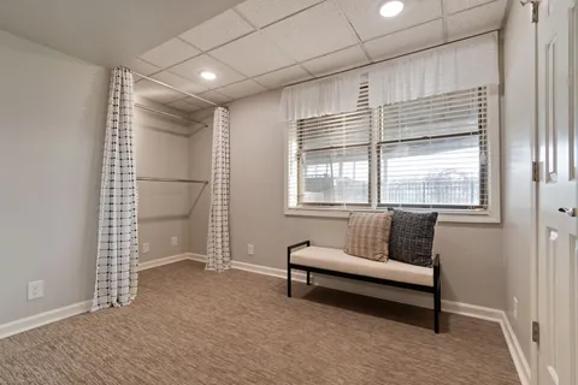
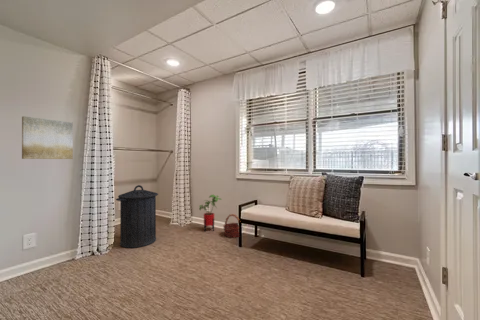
+ wall art (49, 139)
+ house plant (210, 212)
+ basket (232, 224)
+ trash can (138, 213)
